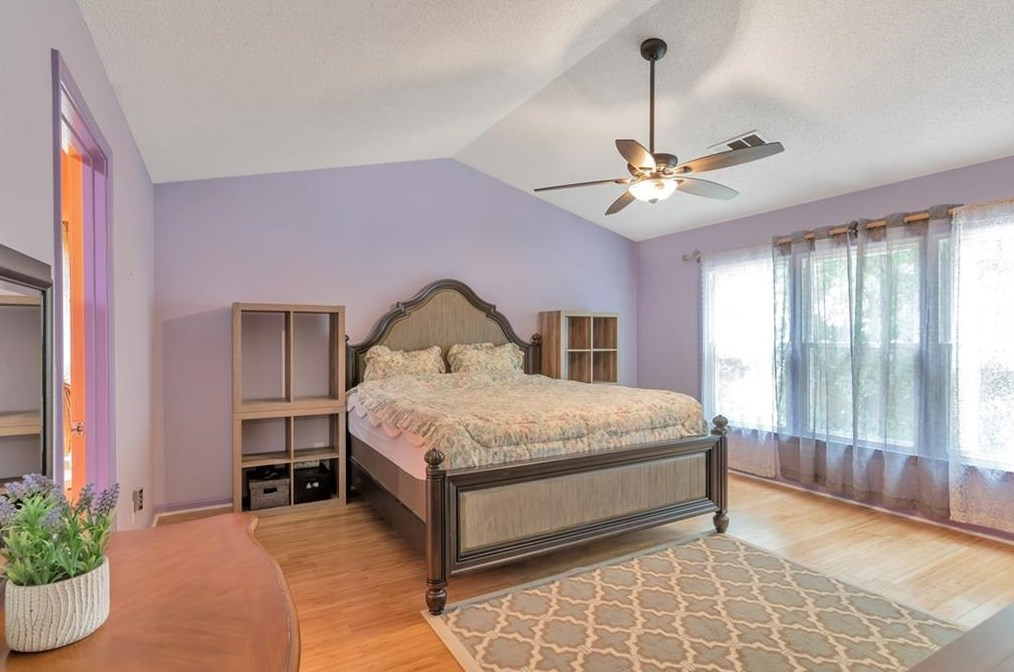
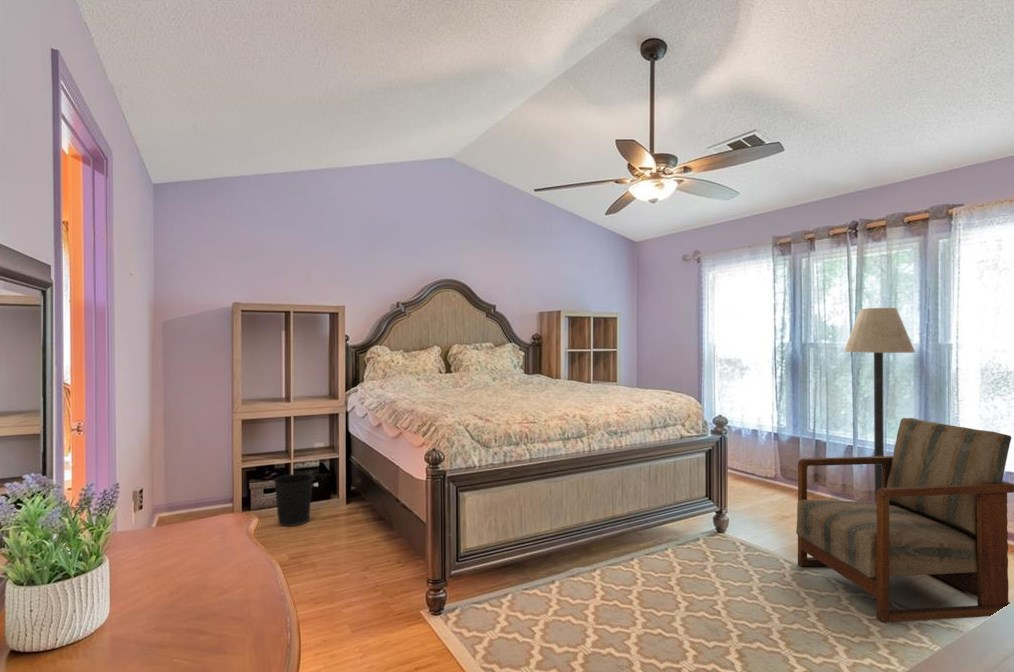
+ wastebasket (293, 499)
+ armchair (895, 505)
+ floor lamp (878, 417)
